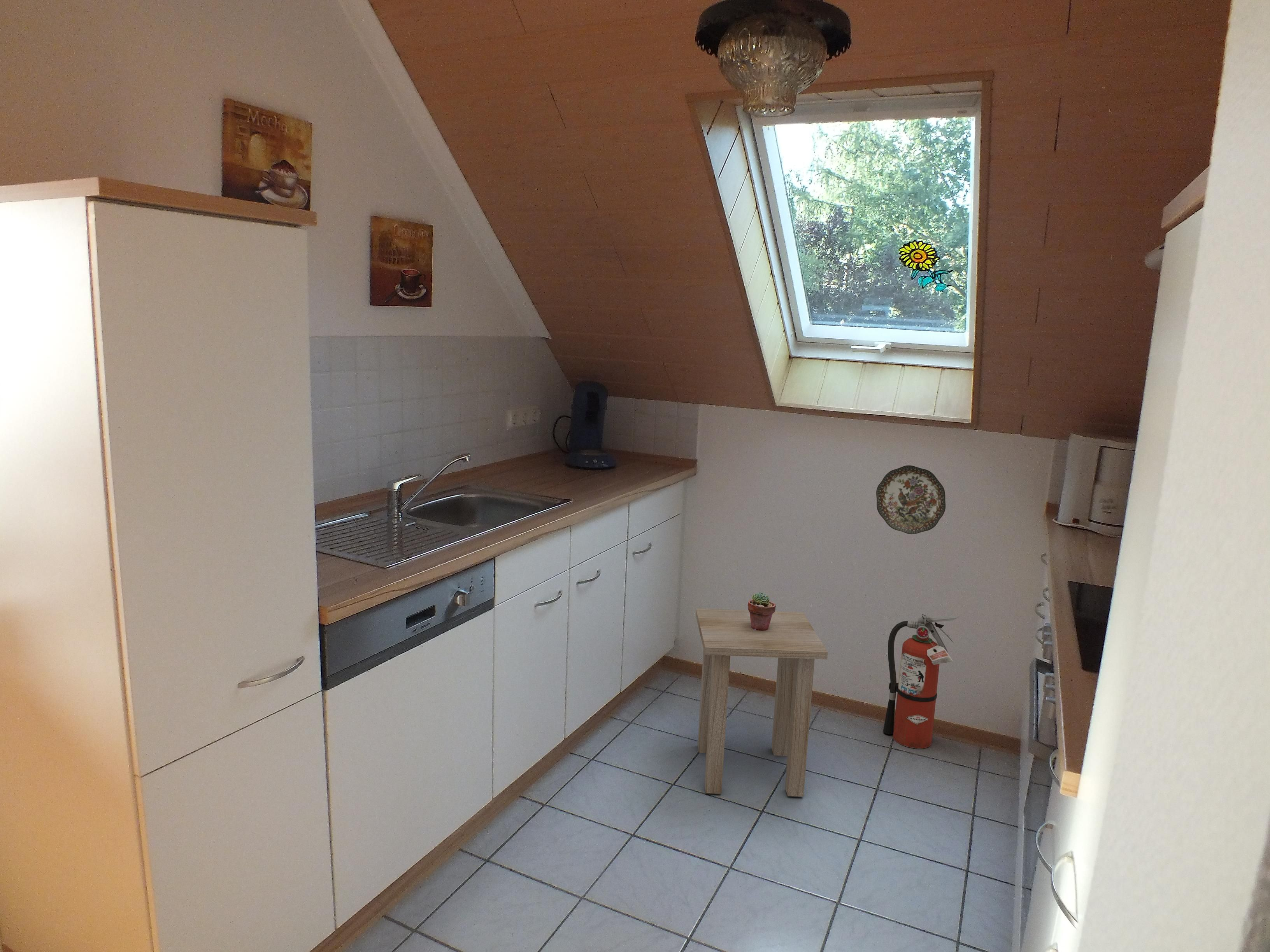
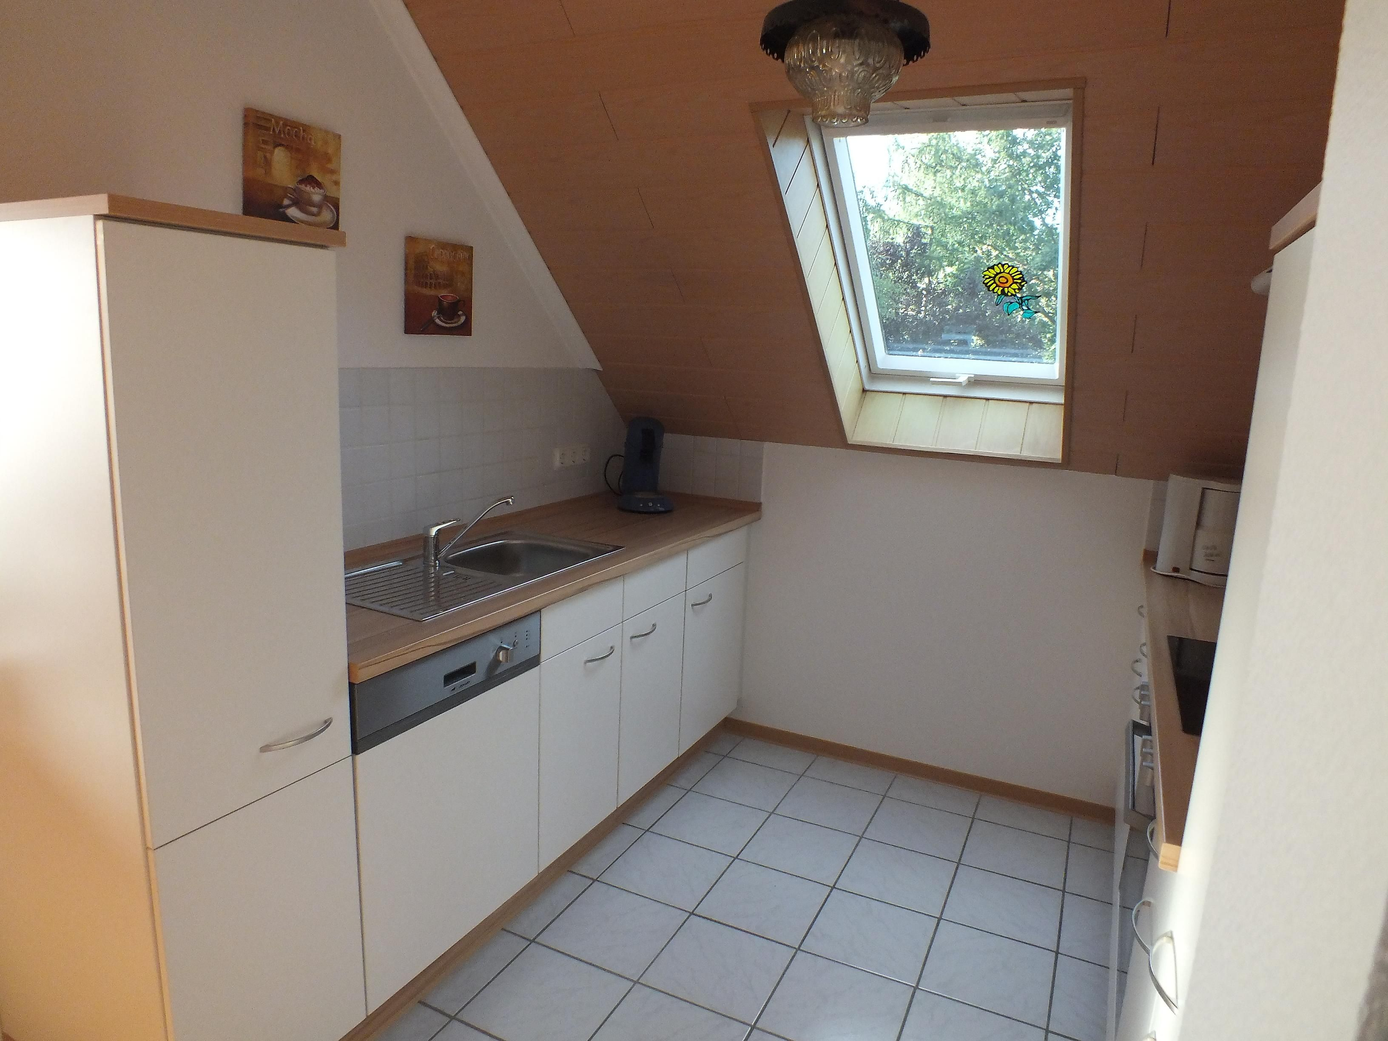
- potted succulent (761, 609)
- side table (775, 702)
- fire extinguisher (917, 677)
- decorative plate (911, 499)
